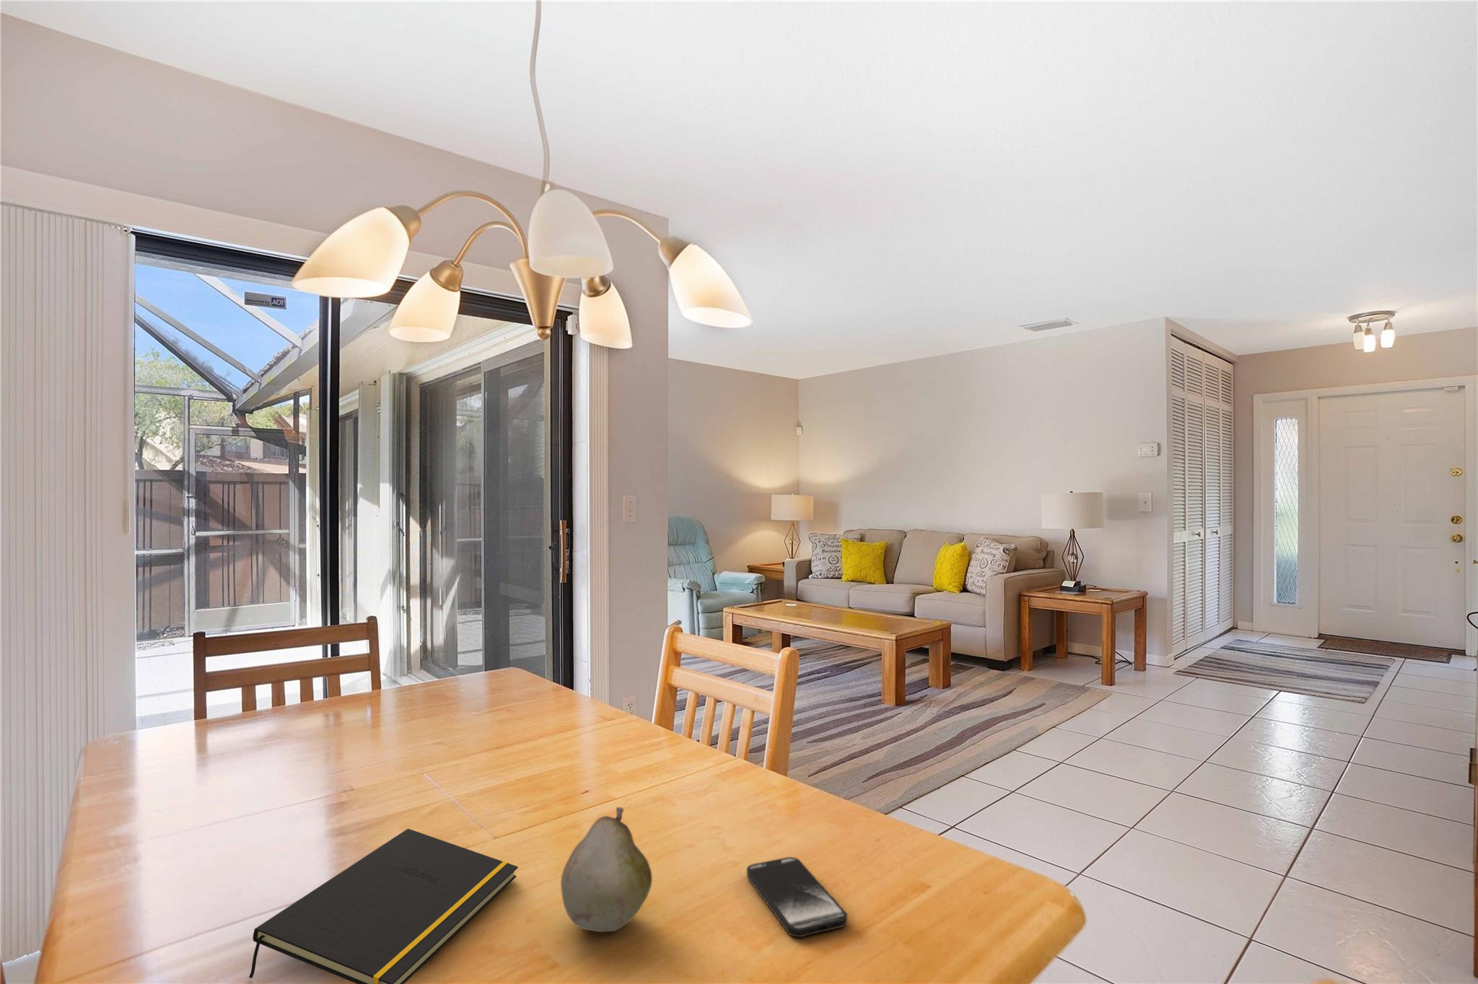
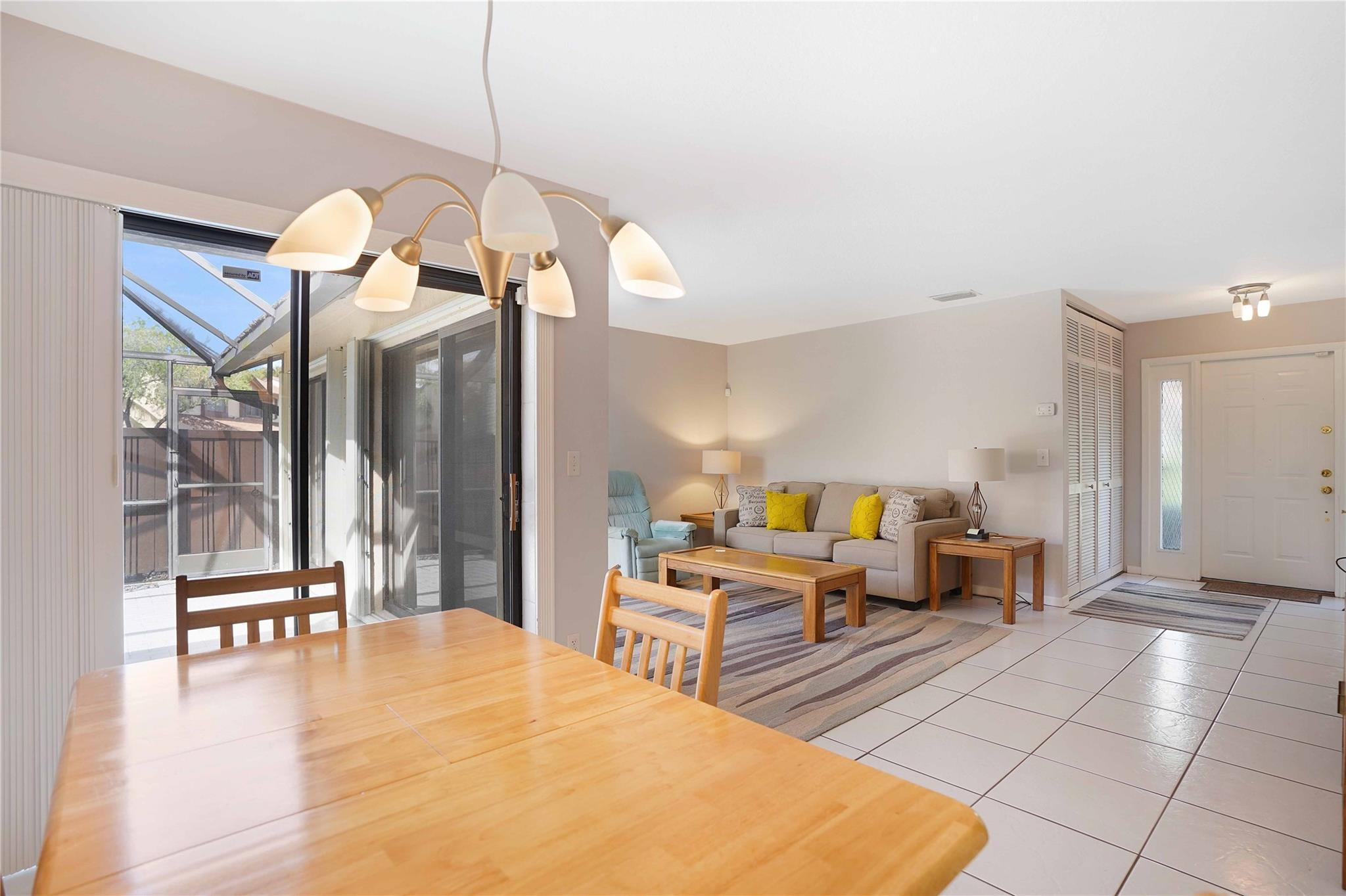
- notepad (400, 899)
- fruit (605, 870)
- smartphone (794, 893)
